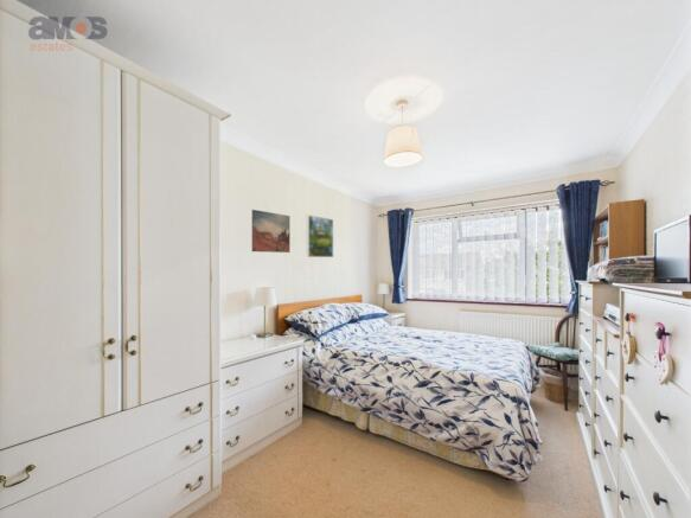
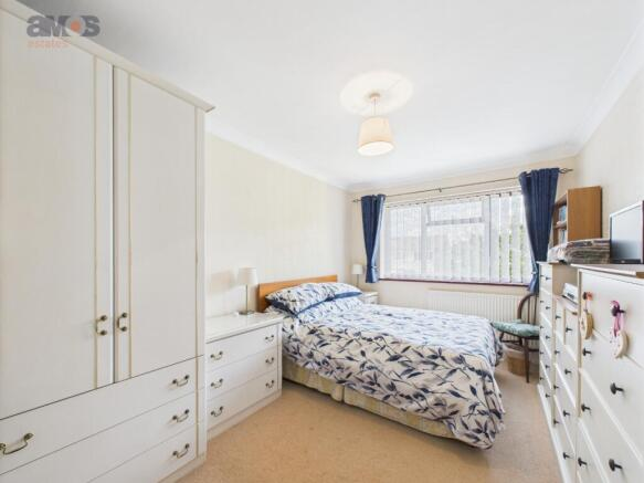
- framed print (320, 237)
- wall art (271, 232)
